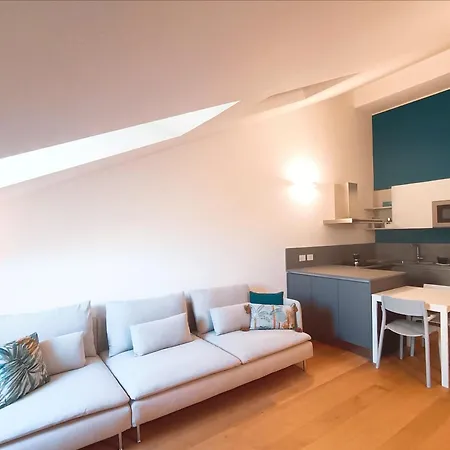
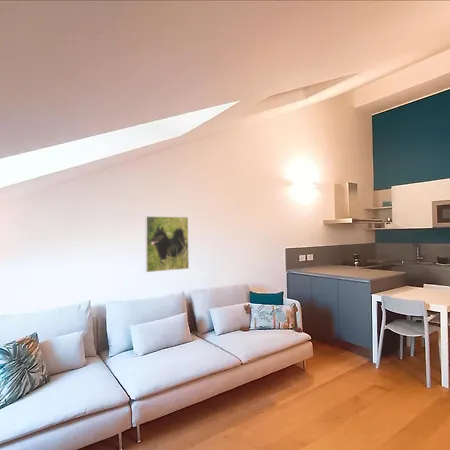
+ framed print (167, 243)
